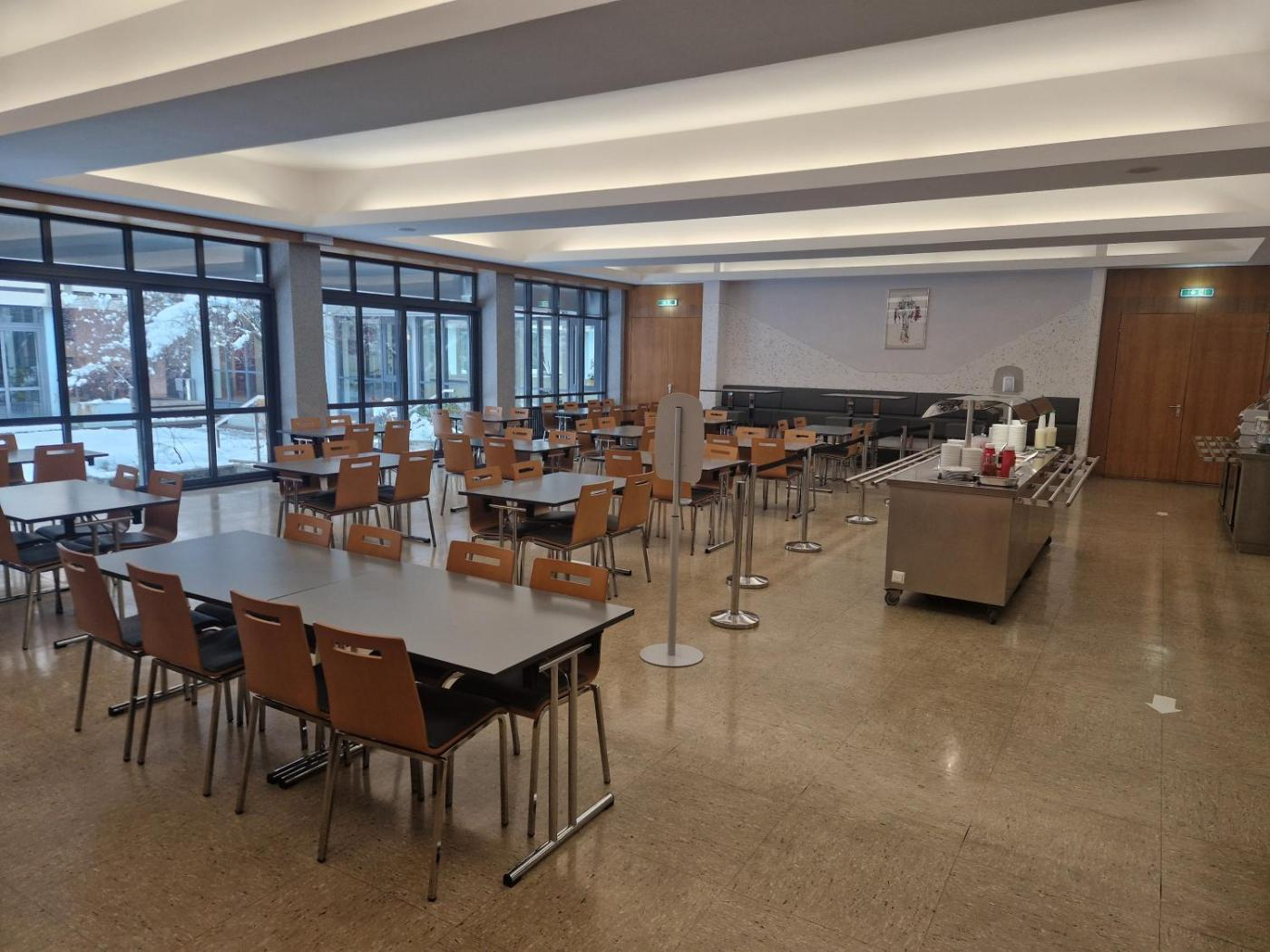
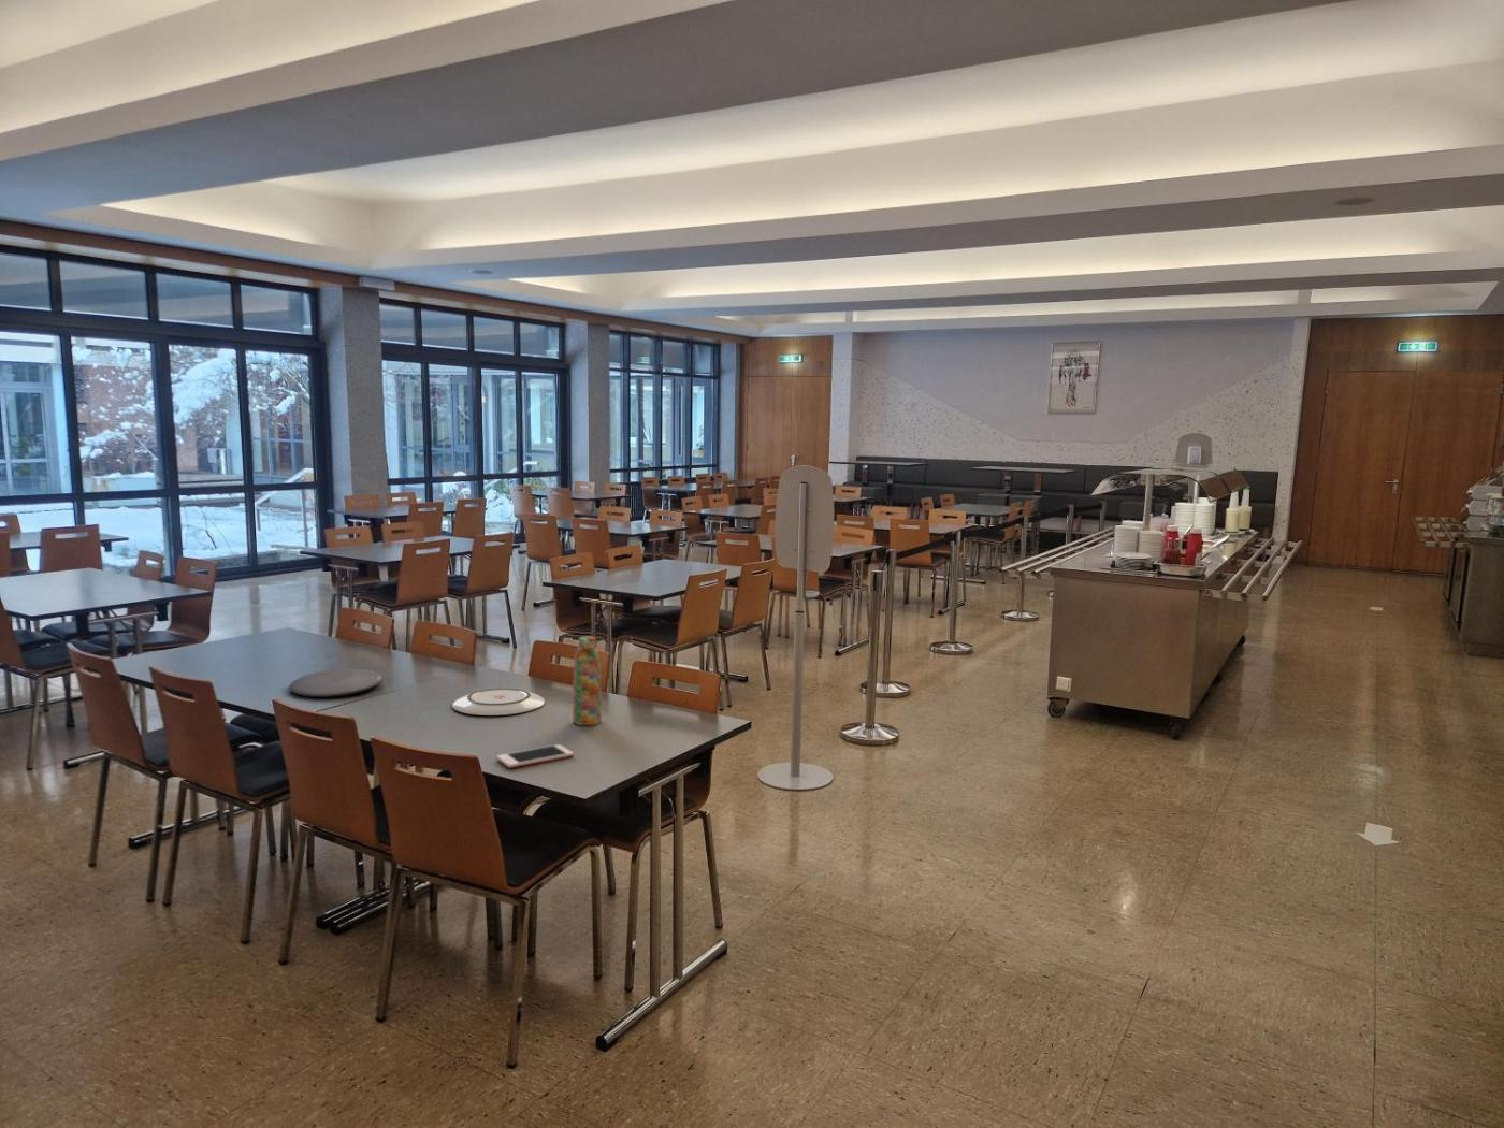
+ plate (499, 699)
+ plate (336, 682)
+ water bottle (586, 680)
+ cell phone (535, 755)
